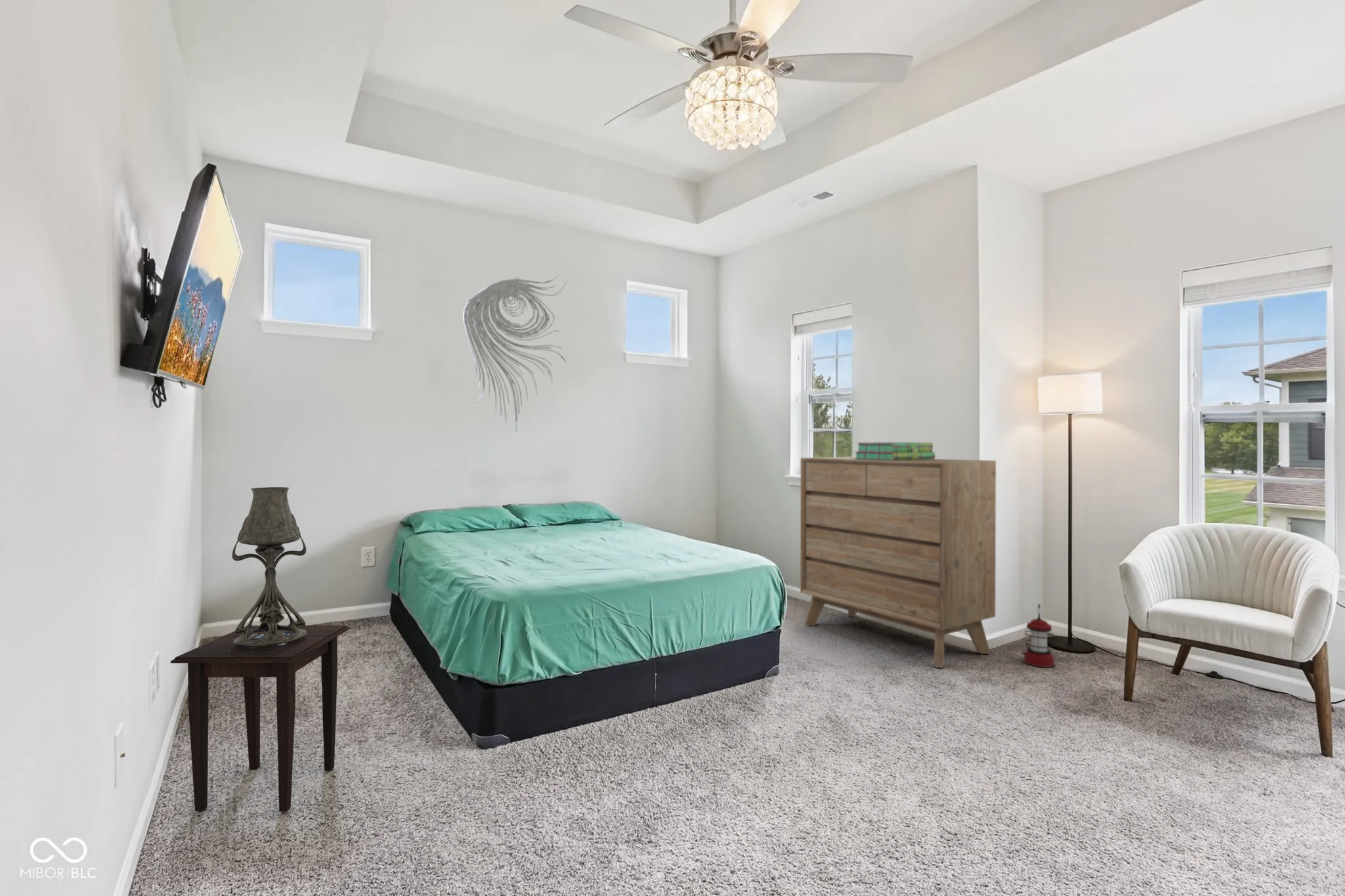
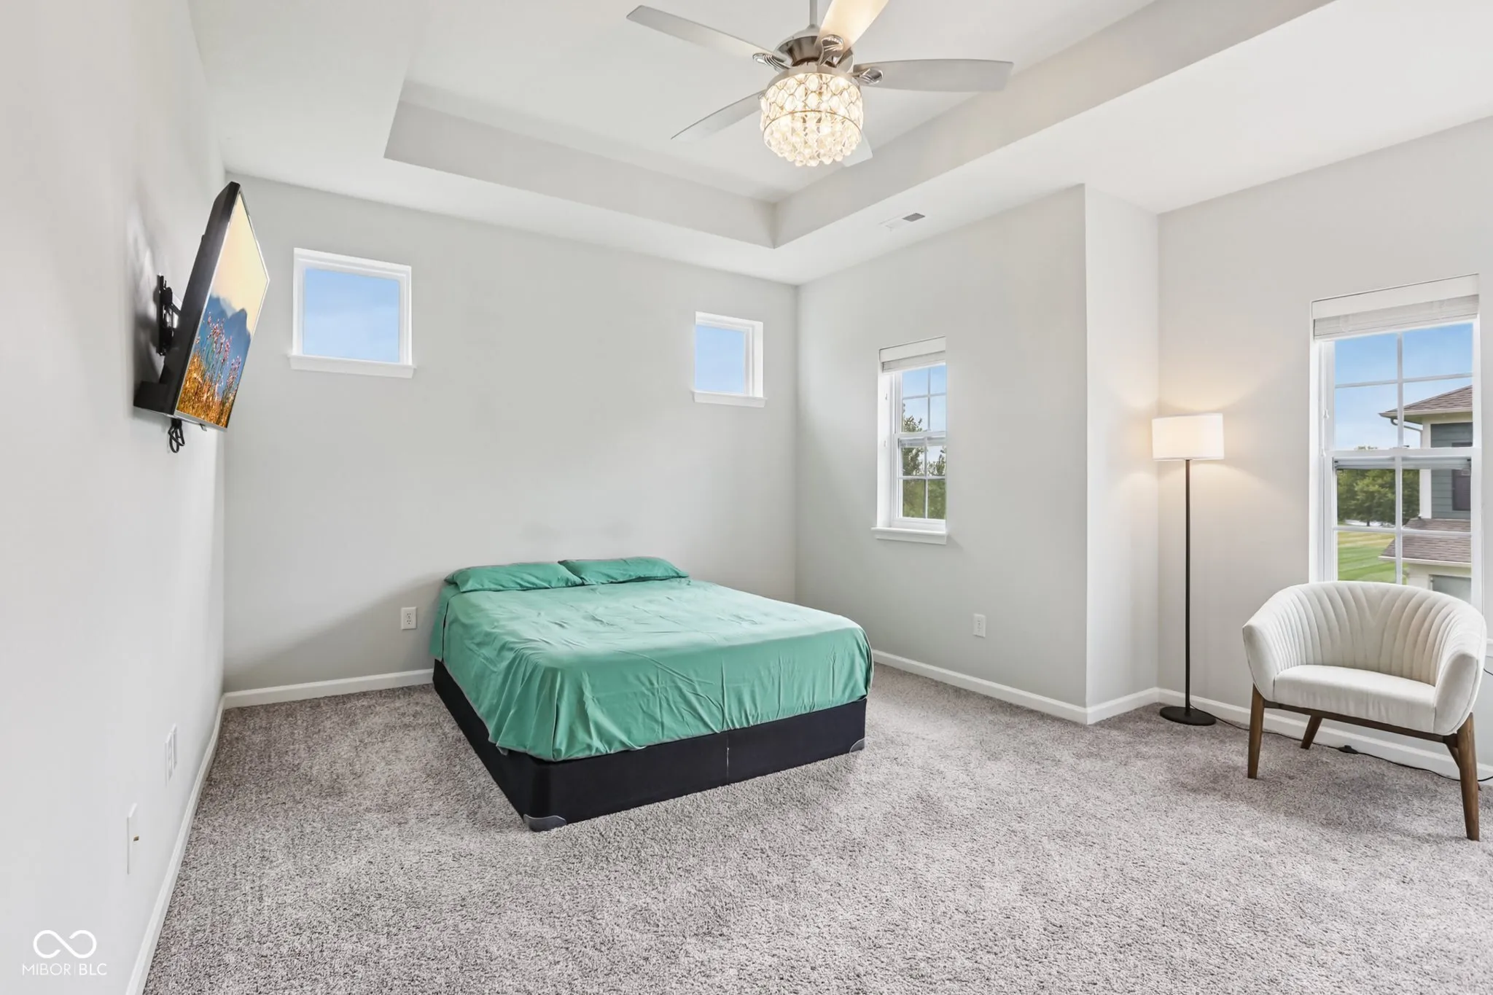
- wall sculpture (517, 352)
- side table (259, 711)
- lantern (1038, 633)
- dresser (891, 548)
- stack of books (894, 450)
- table lamp (270, 565)
